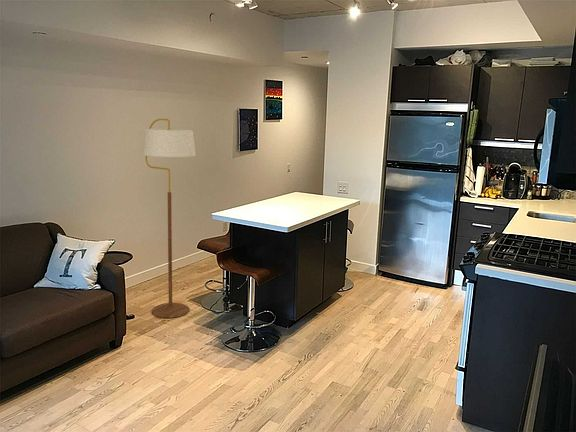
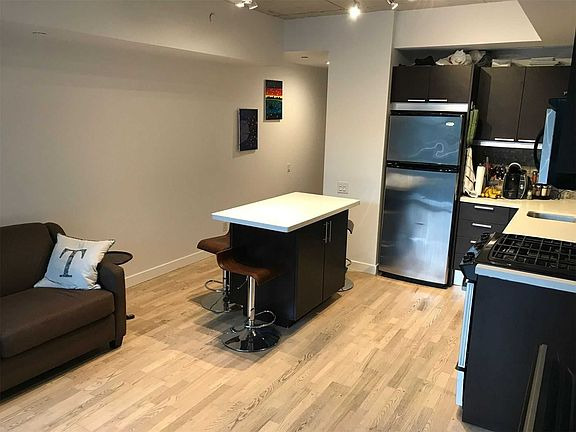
- floor lamp (168, 217)
